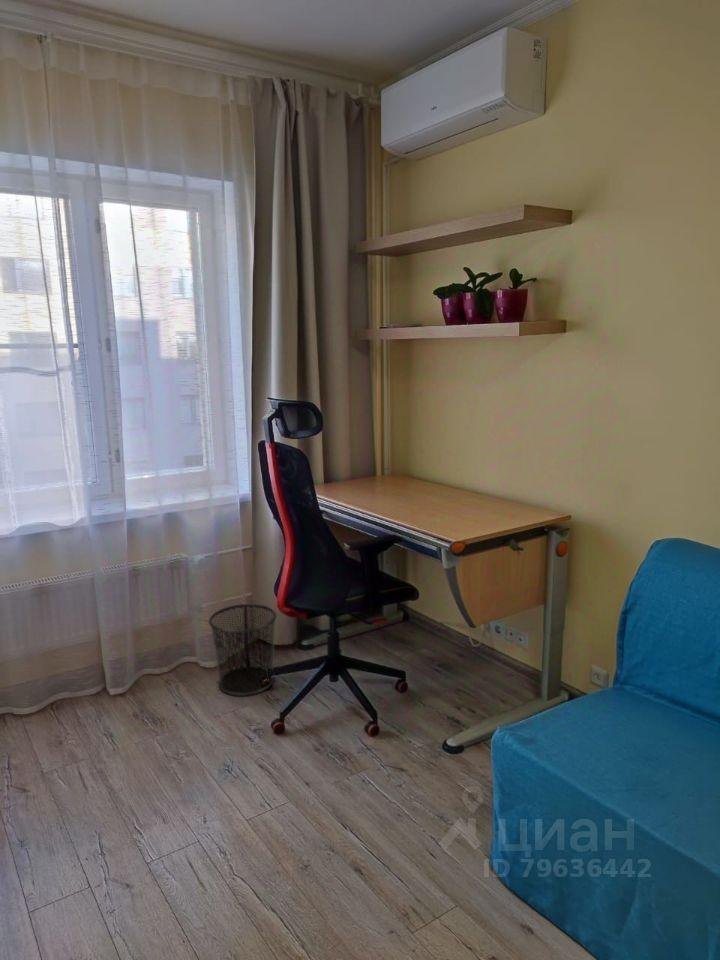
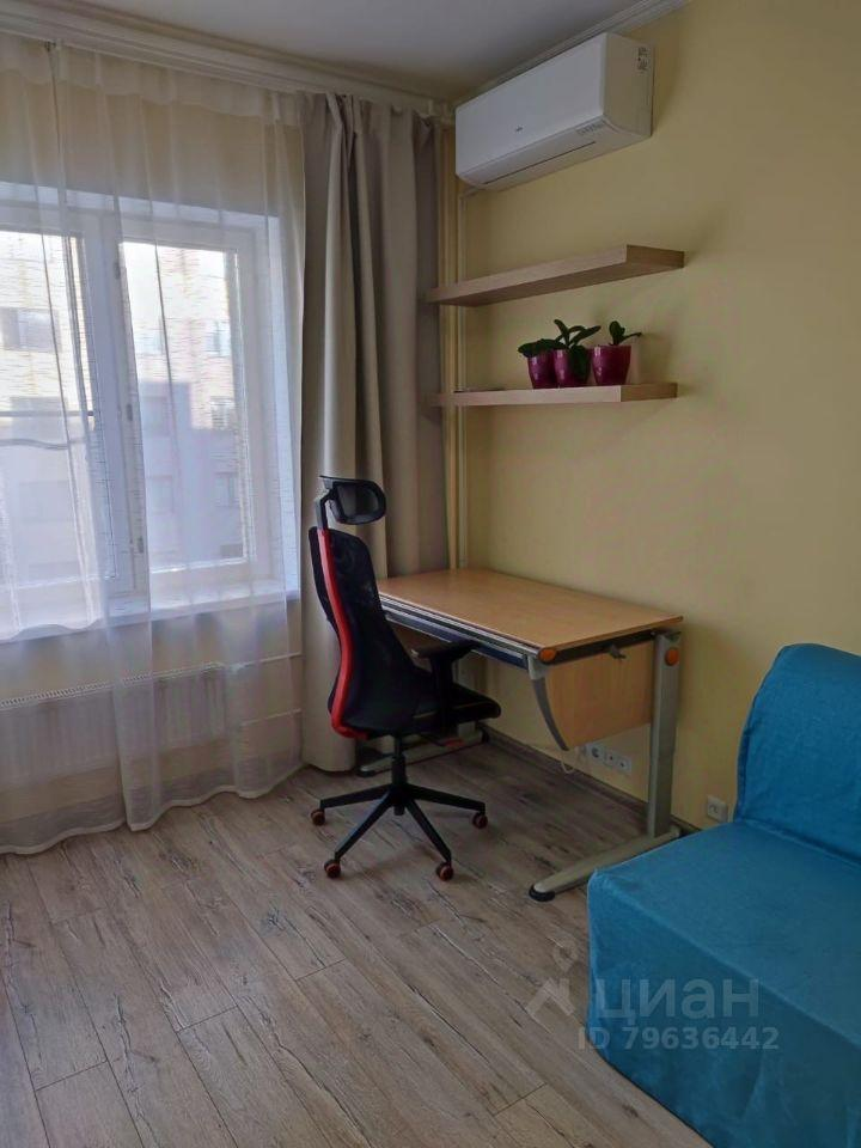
- waste bin (245, 649)
